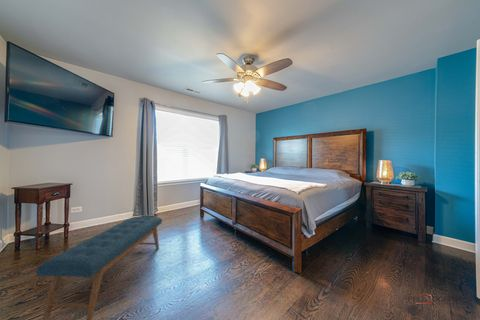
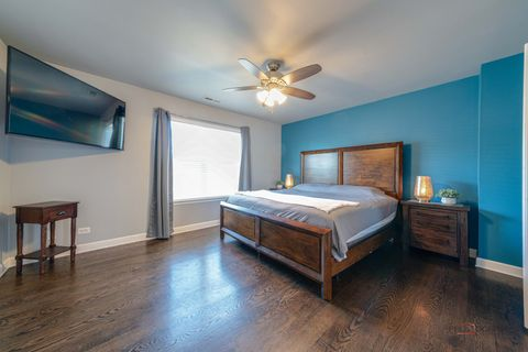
- bench (117, 252)
